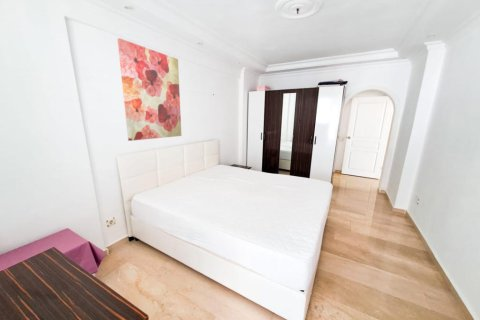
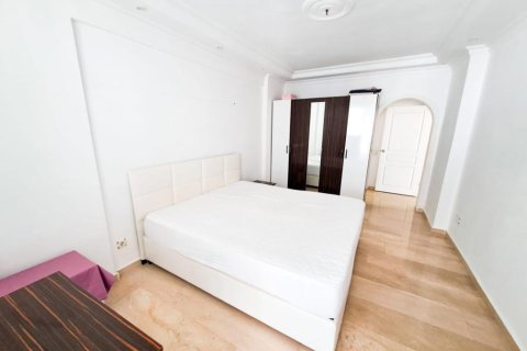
- wall art (155, 96)
